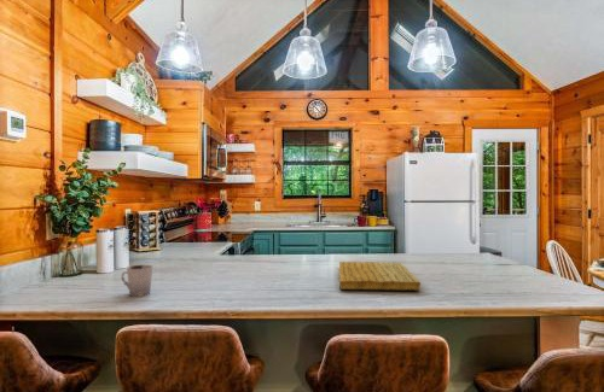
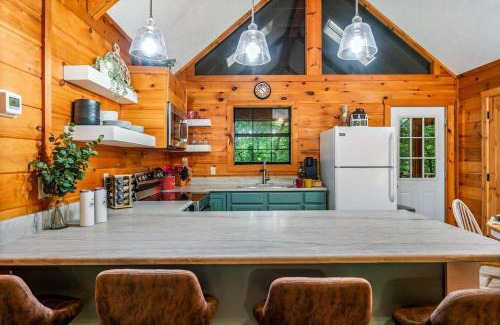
- cutting board (373, 273)
- cup (135, 280)
